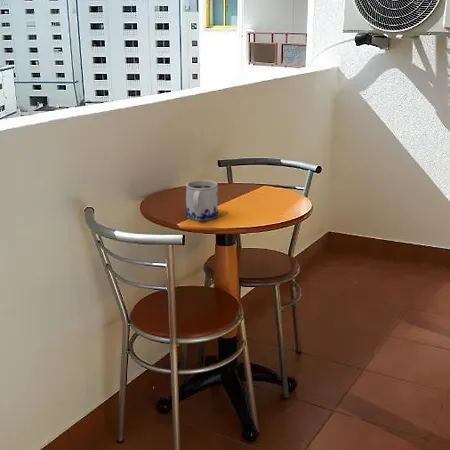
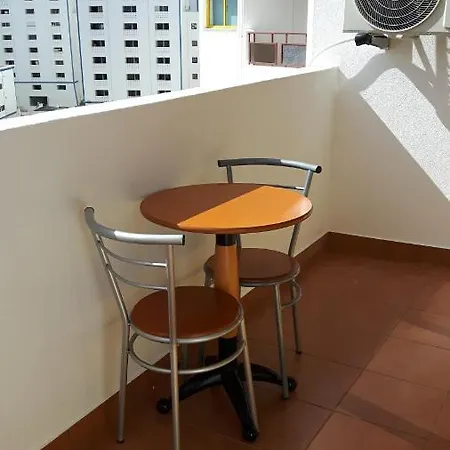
- mug (201, 201)
